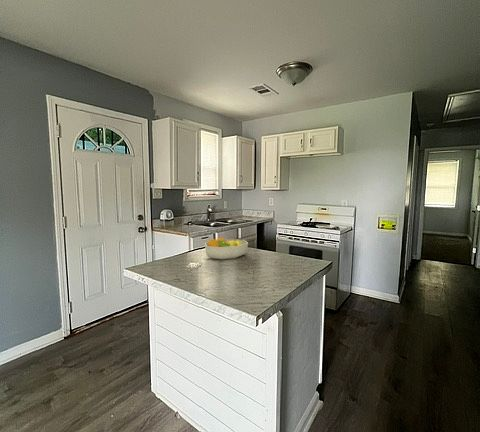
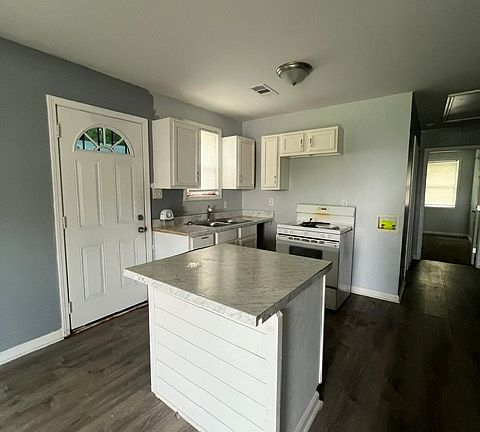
- fruit bowl (226, 246)
